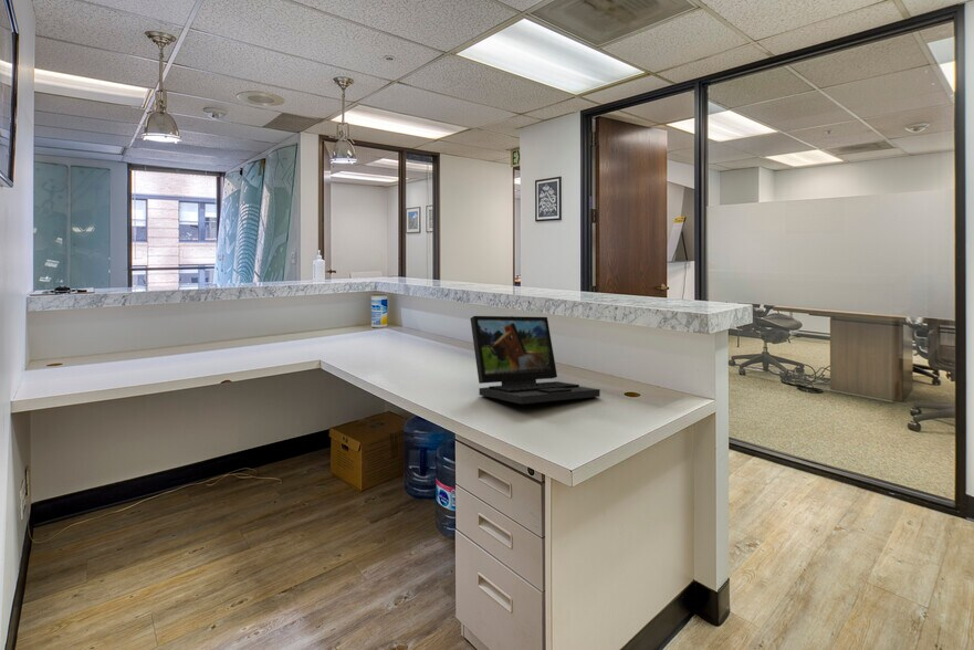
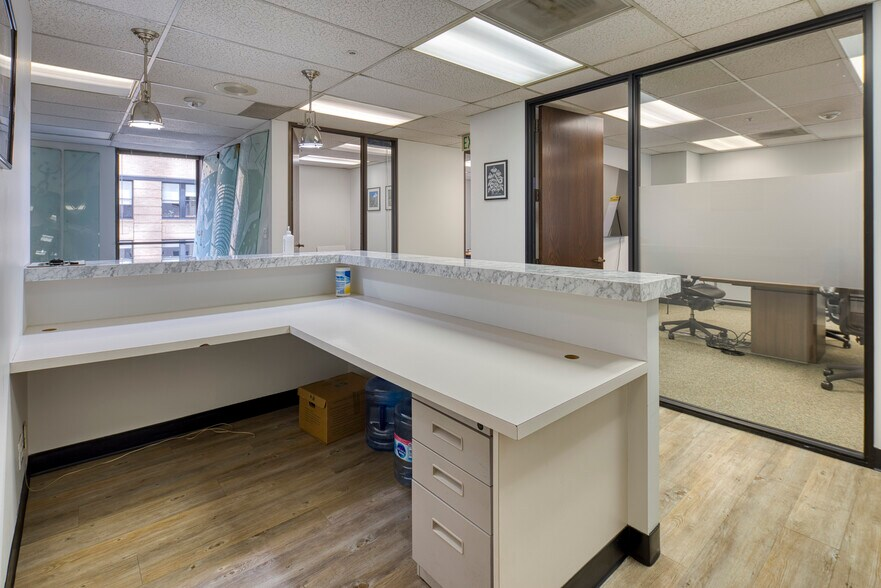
- laptop (533, 355)
